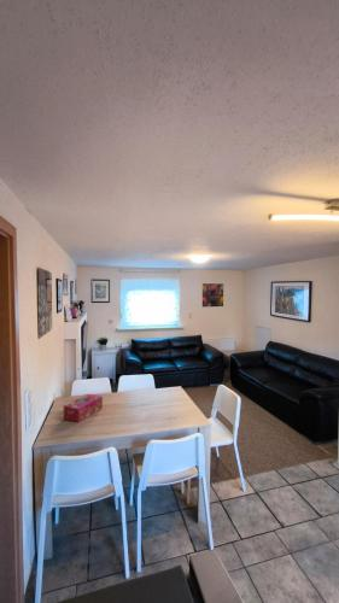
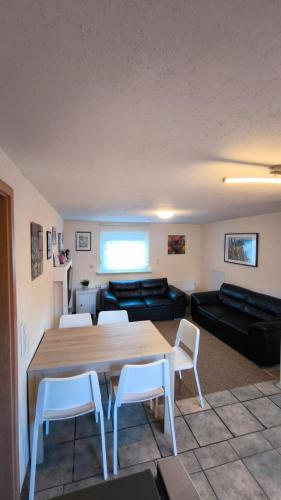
- tissue box (83, 406)
